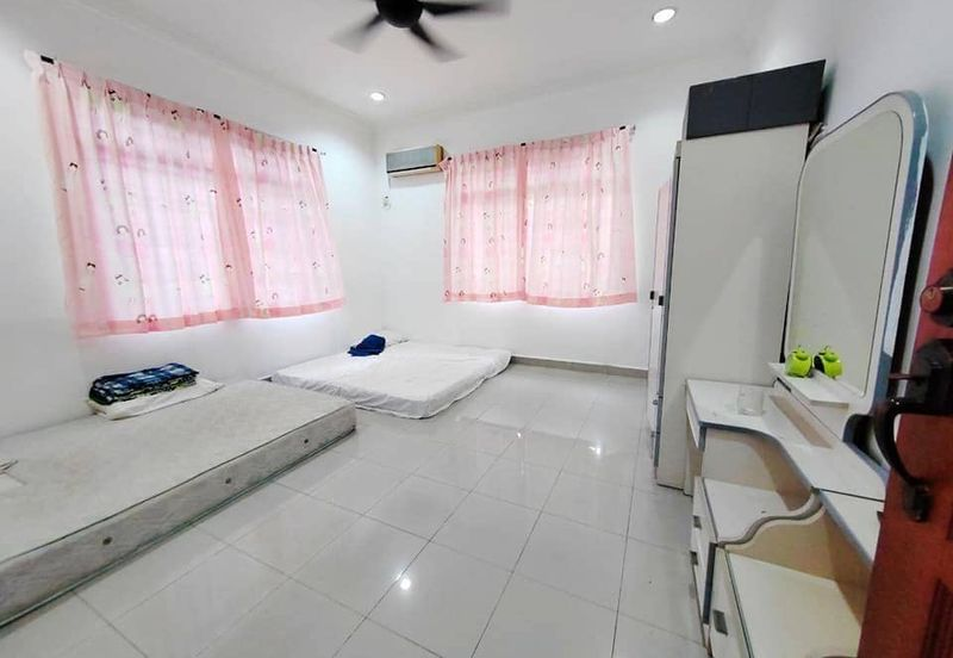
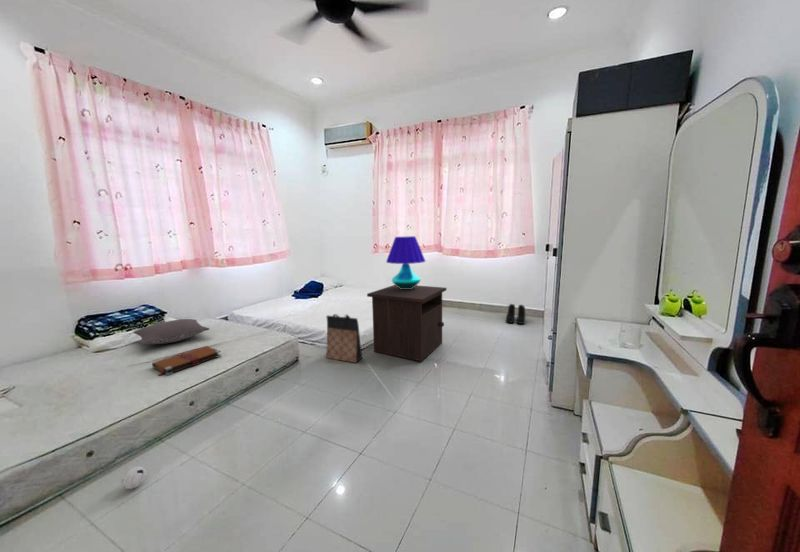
+ ball (125, 473)
+ bag (342, 335)
+ boots (514, 313)
+ book (185, 359)
+ pillow (171, 330)
+ nightstand (409, 319)
+ table lamp (405, 262)
